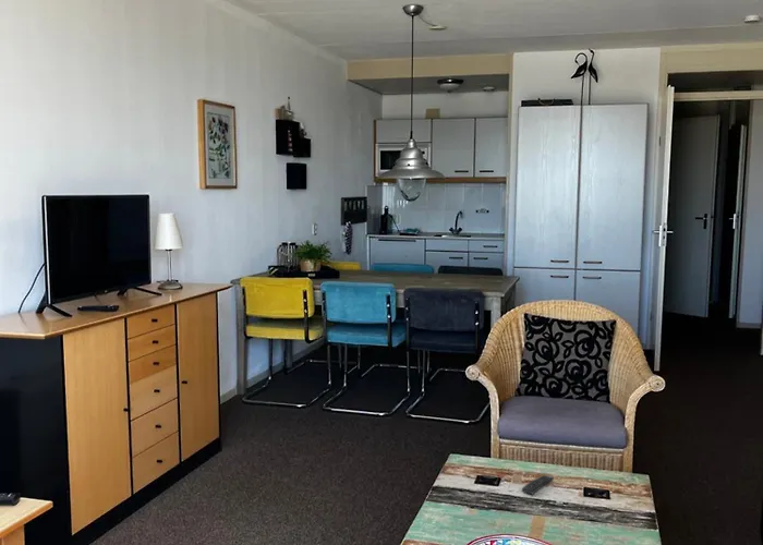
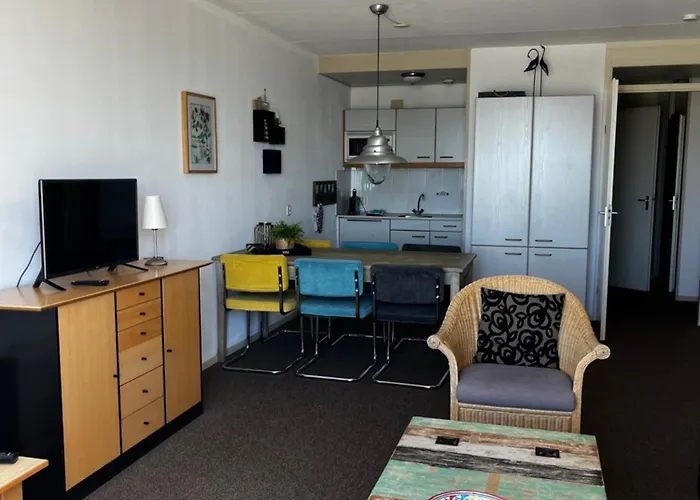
- remote control (538, 483)
